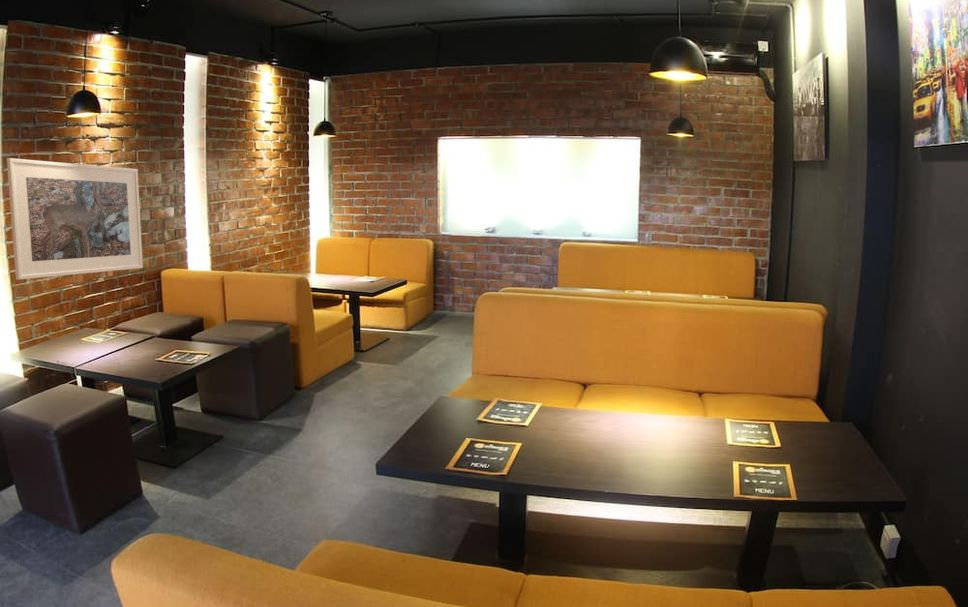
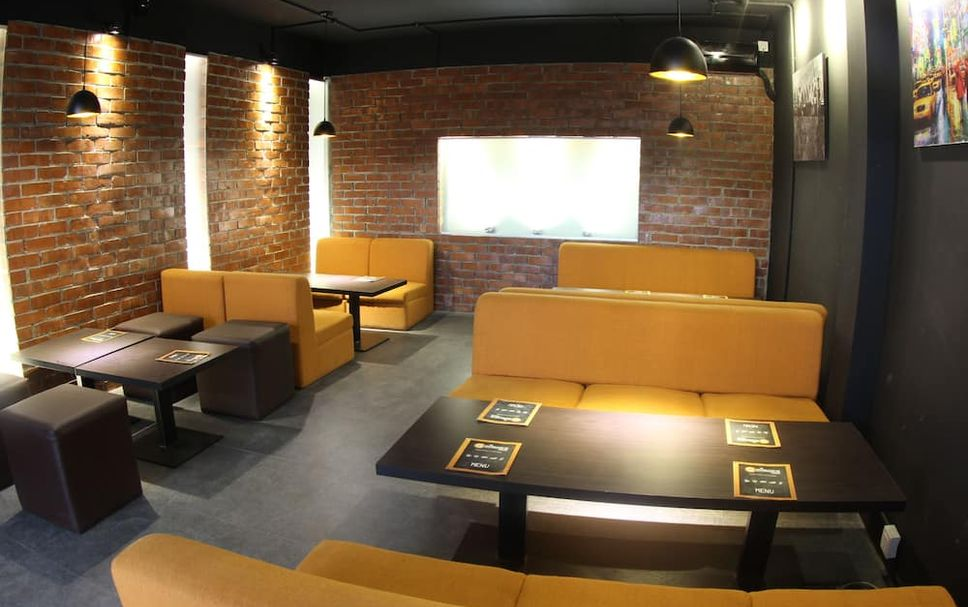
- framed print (82, 219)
